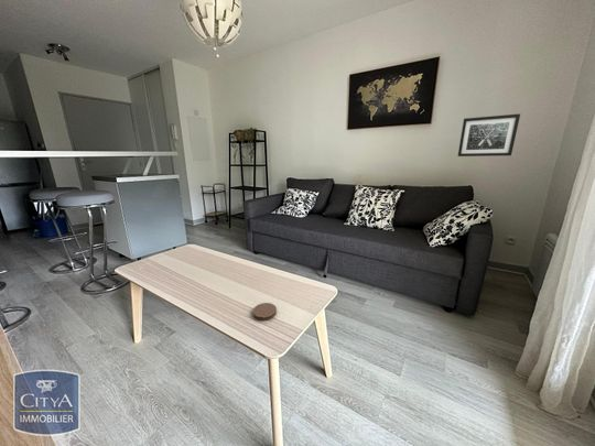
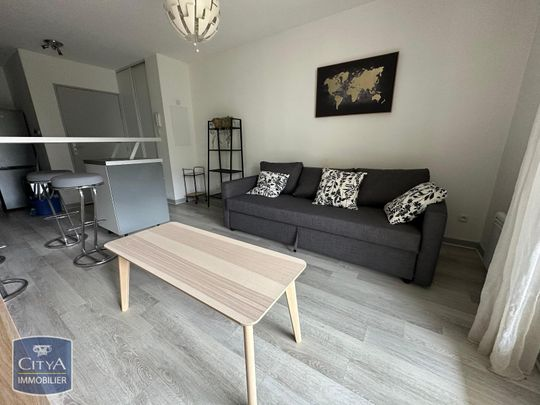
- coaster (264, 311)
- wall art (486, 137)
